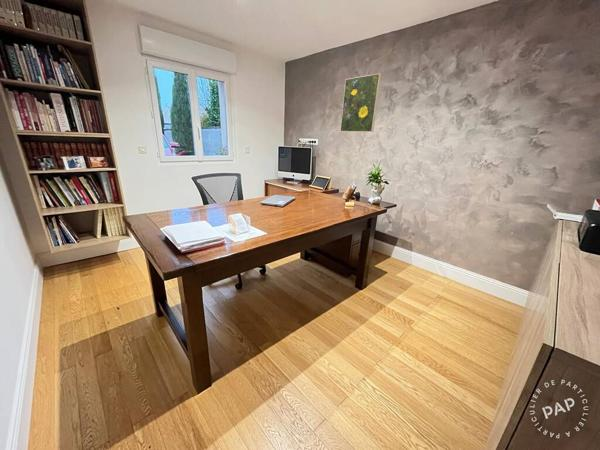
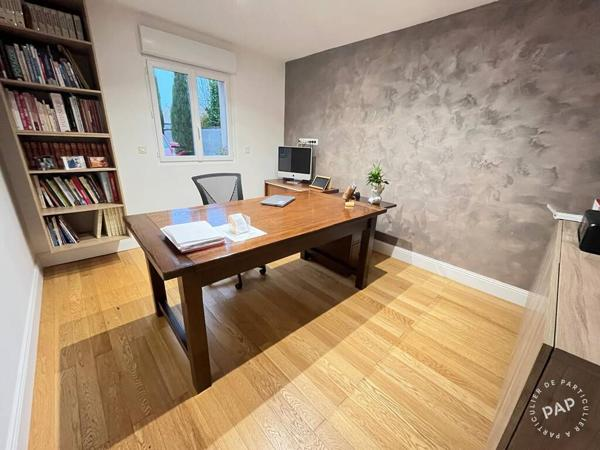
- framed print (359, 105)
